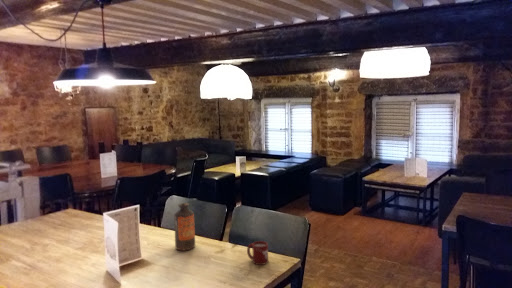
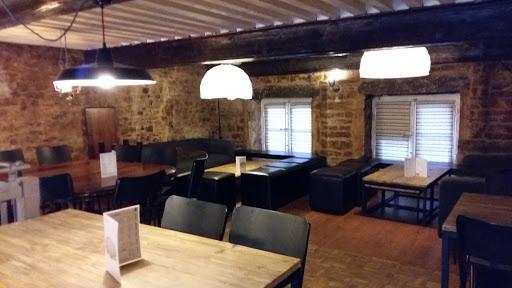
- bottle (184, 225)
- cup (257, 252)
